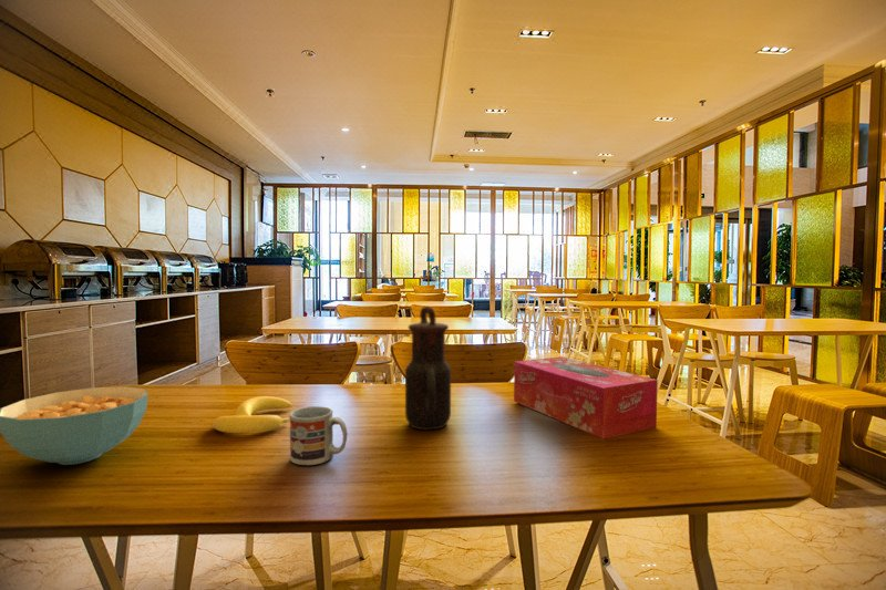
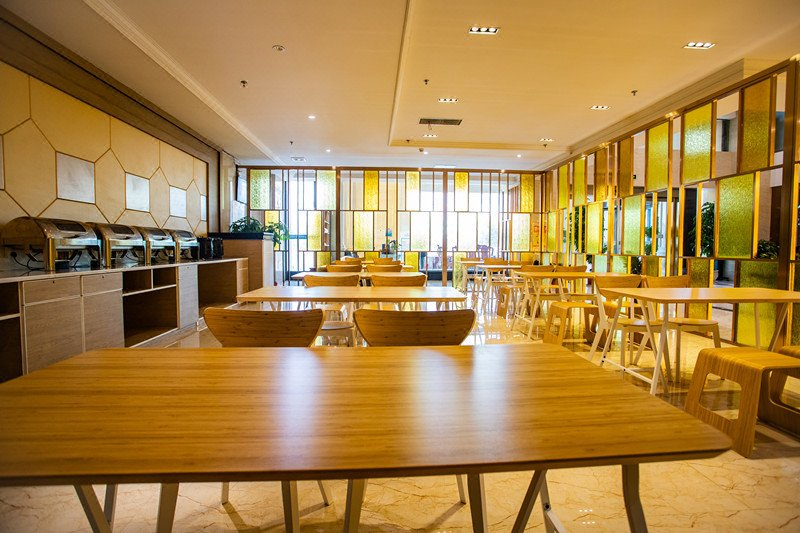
- tissue box (578, 391)
- cereal bowl (79, 428)
- teapot (427, 365)
- banana (260, 415)
- cup (319, 434)
